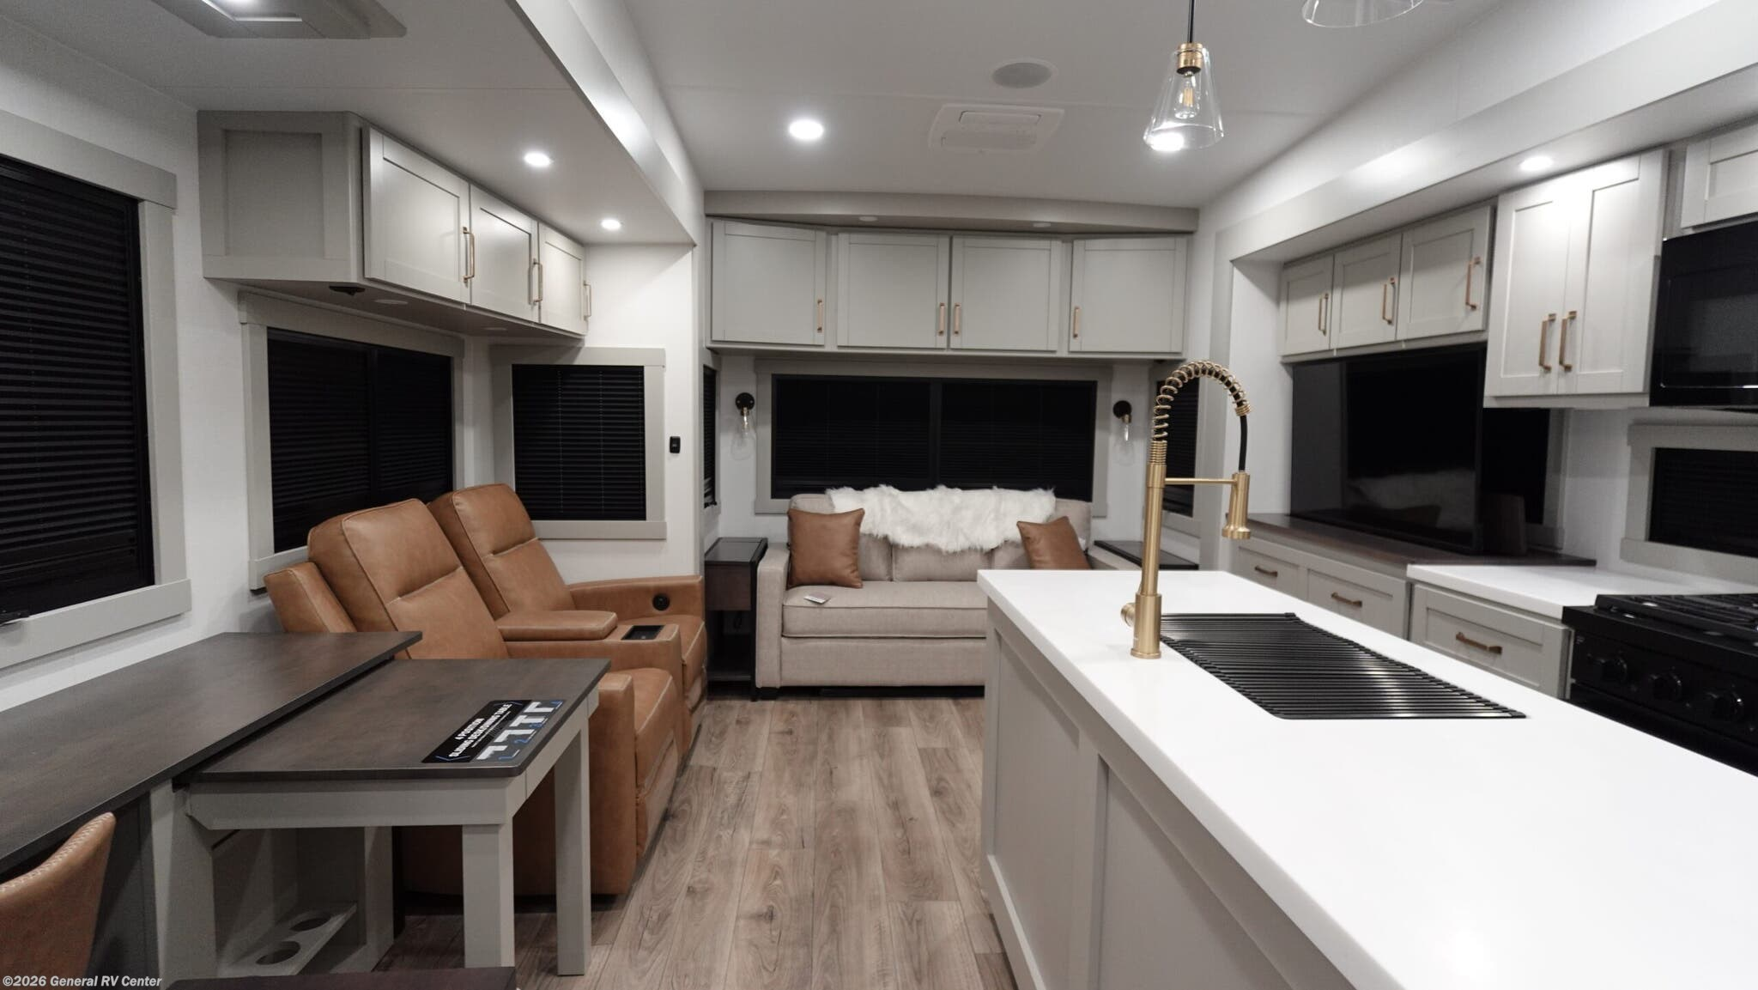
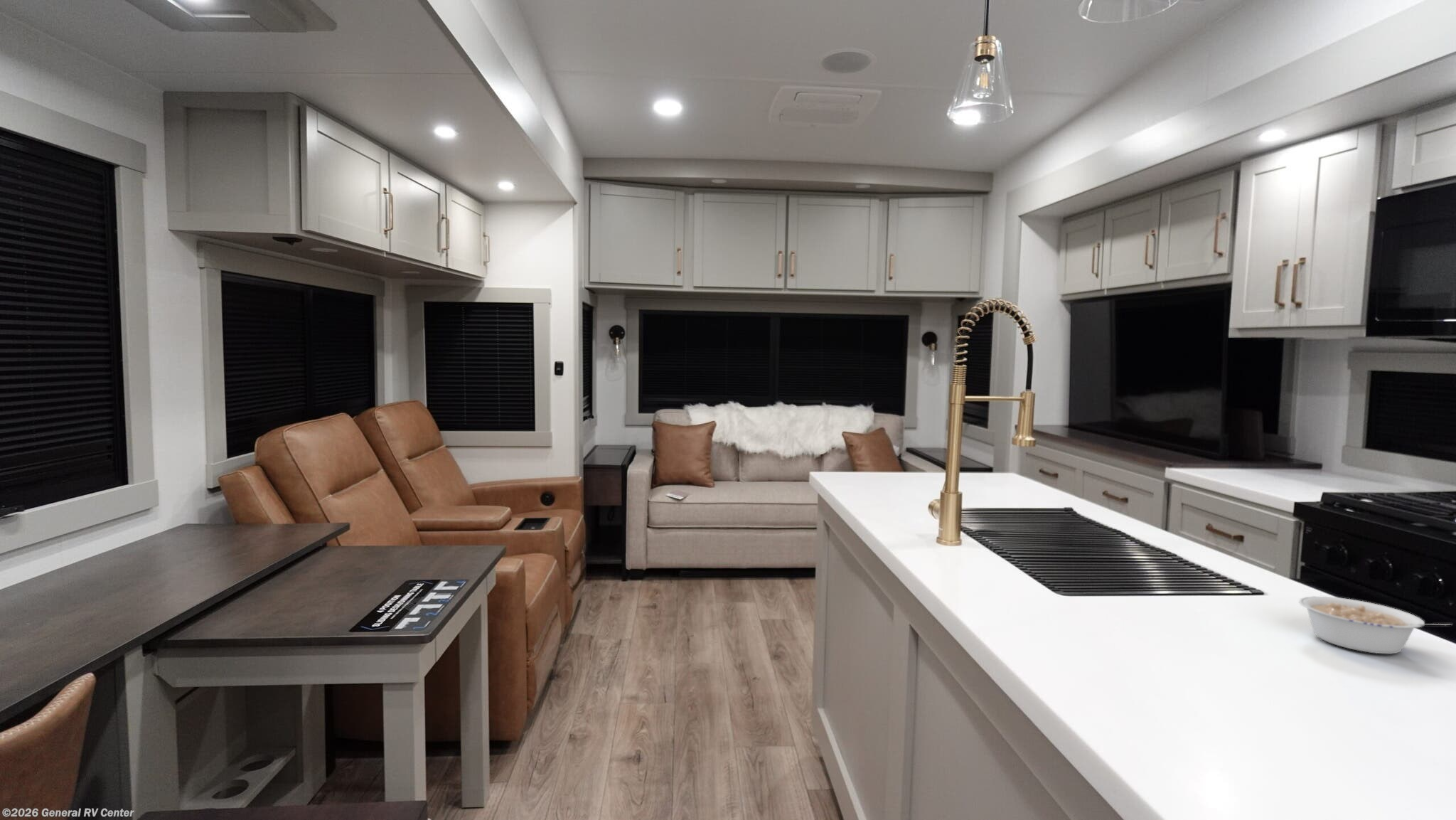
+ legume (1363, 624)
